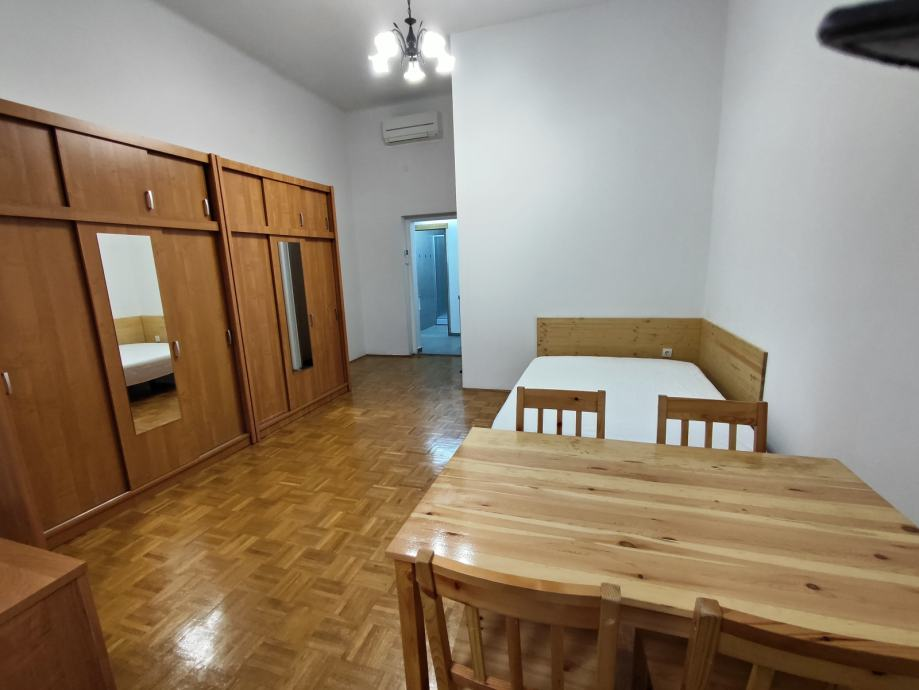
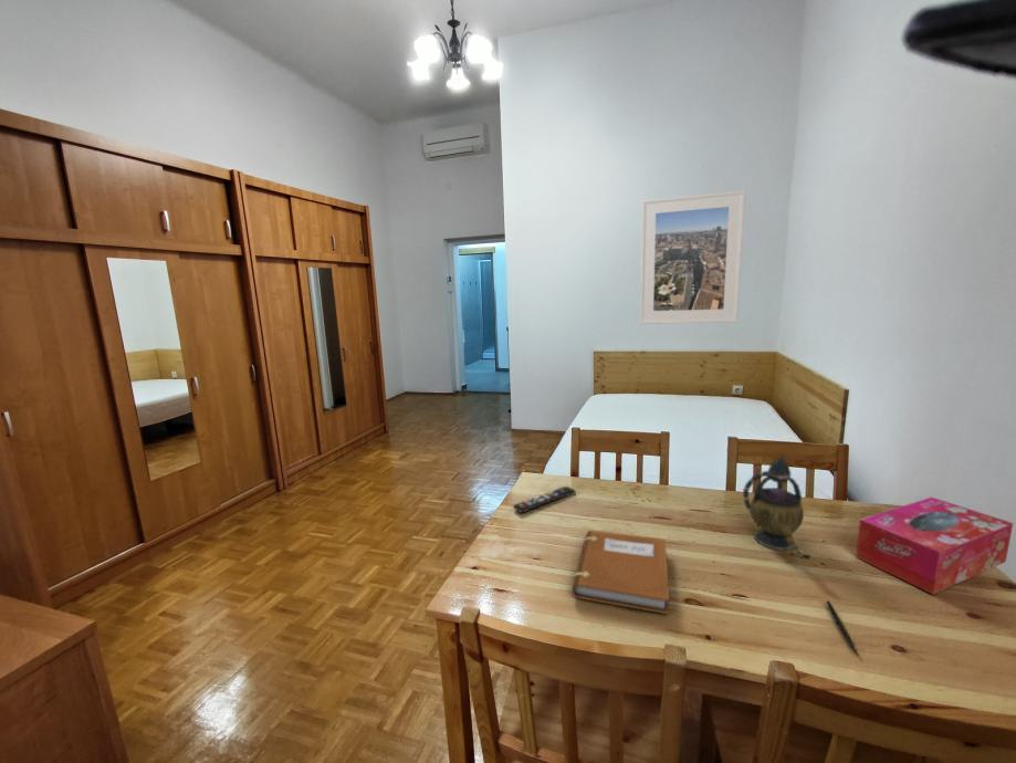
+ teapot (783, 505)
+ pen (841, 626)
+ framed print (689, 261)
+ notebook (621, 564)
+ remote control (545, 499)
+ tissue box (932, 540)
